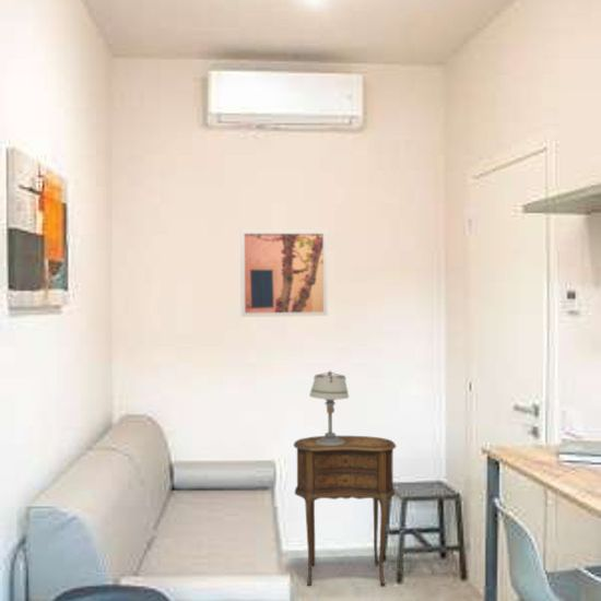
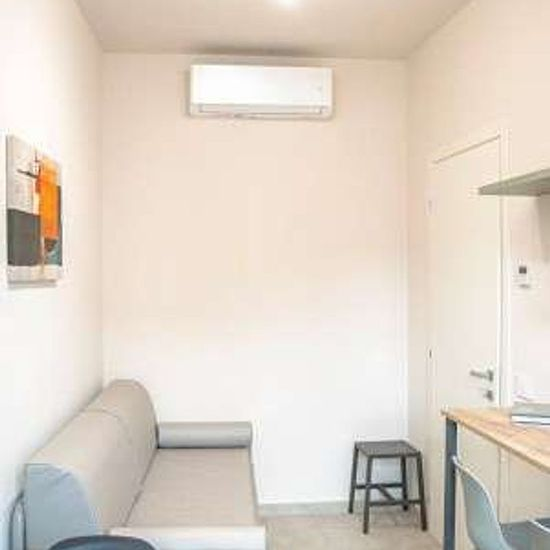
- table lamp (329, 406)
- side table (346, 498)
- wall art (283, 273)
